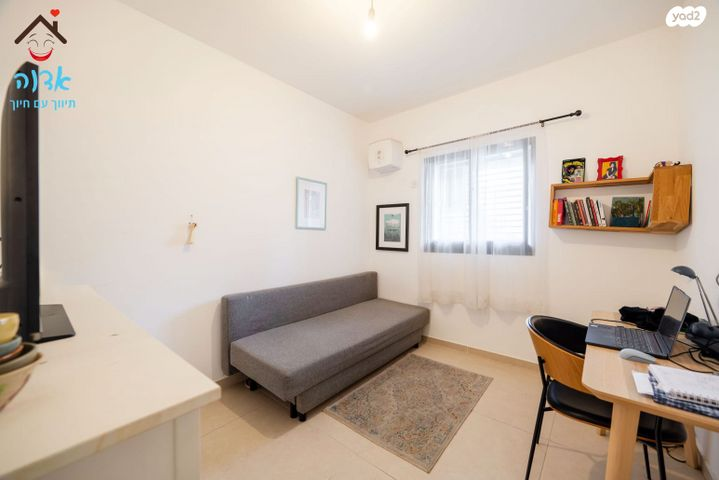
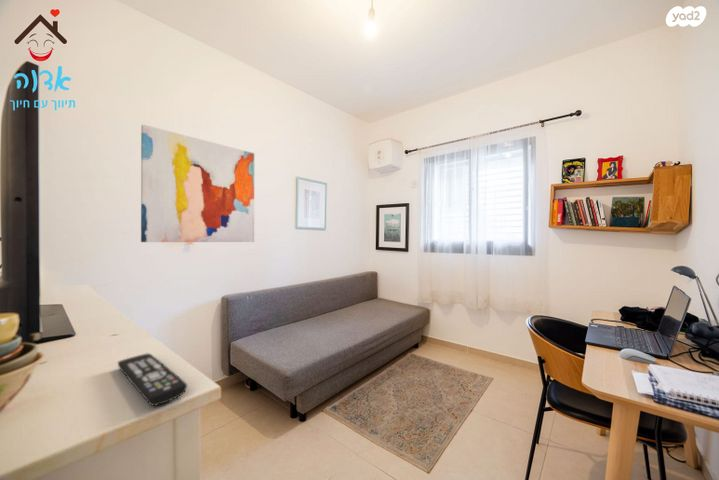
+ wall art (205, 191)
+ remote control (149, 376)
